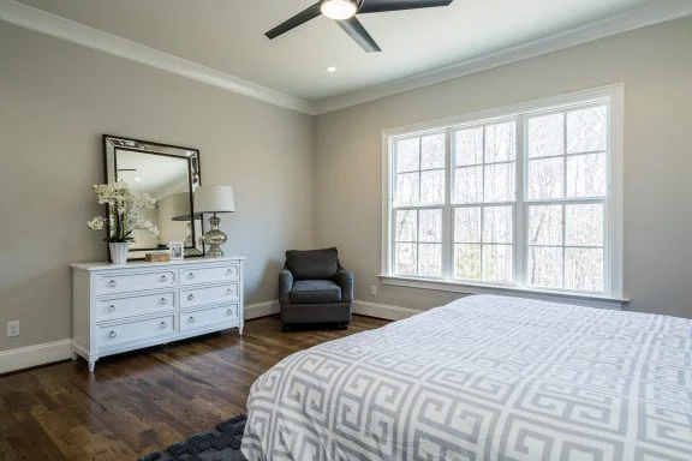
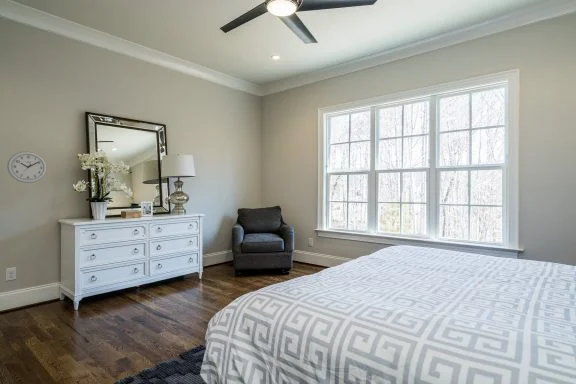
+ wall clock (28, 167)
